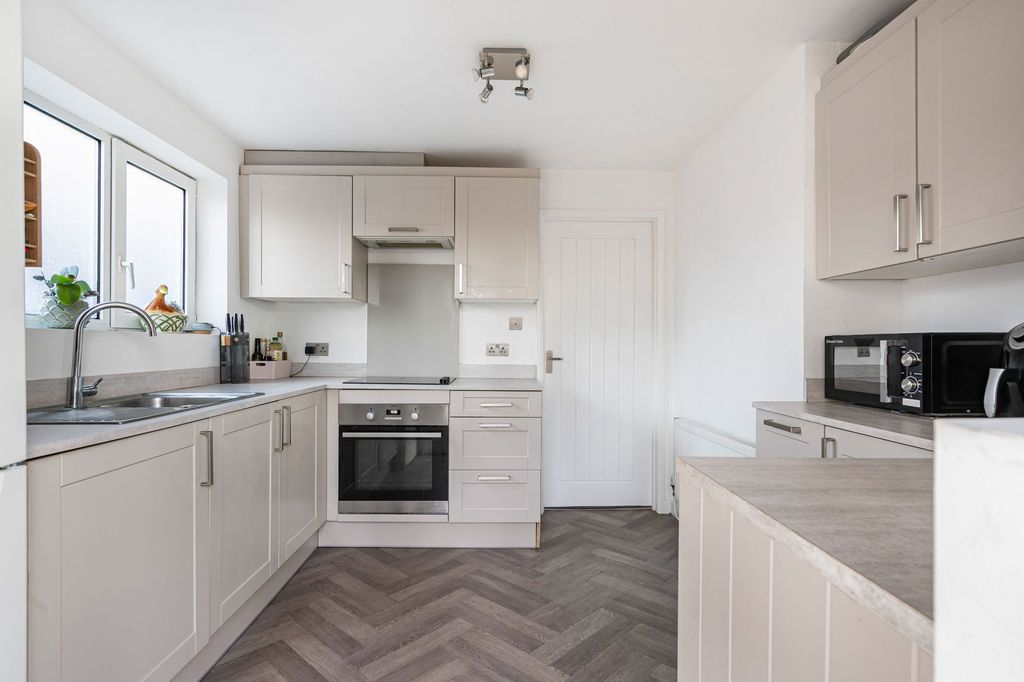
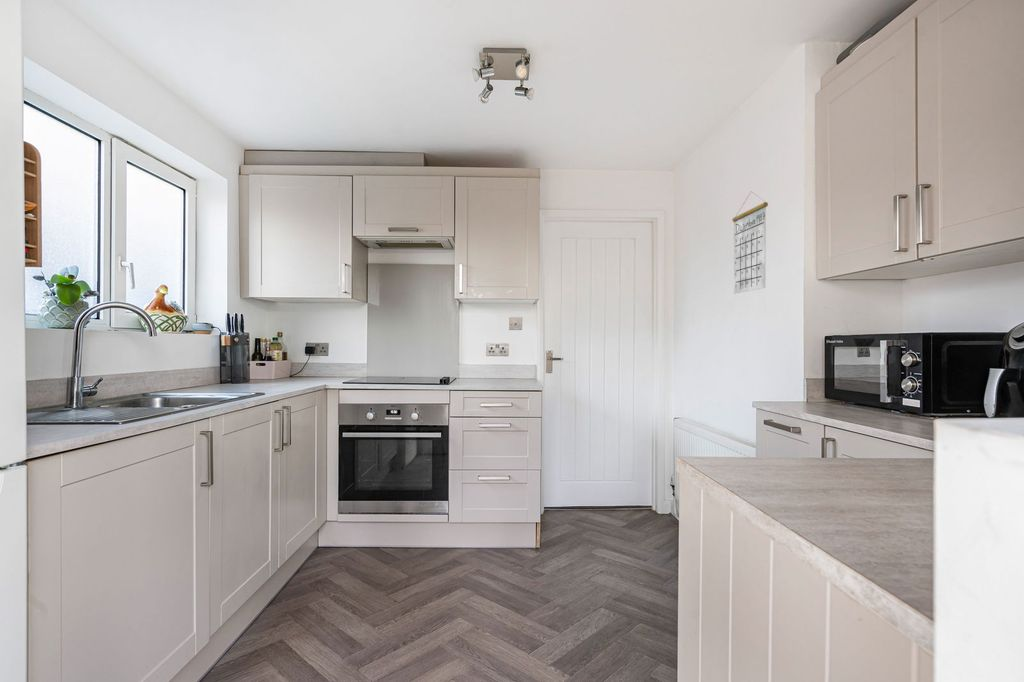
+ calendar (749, 241)
